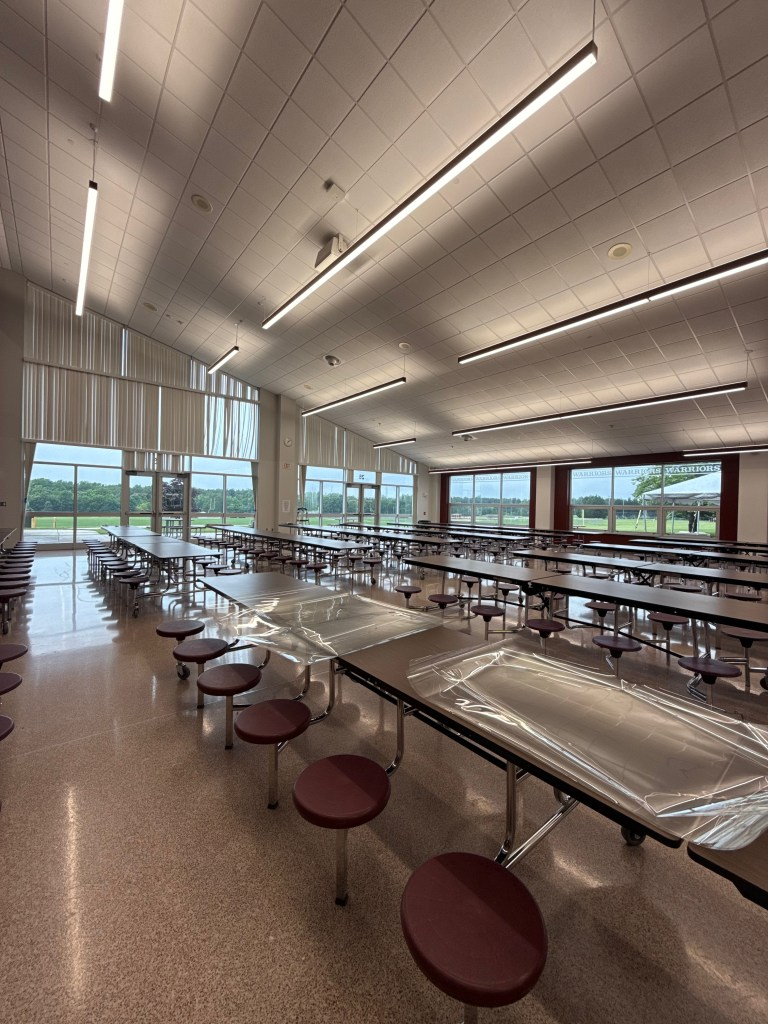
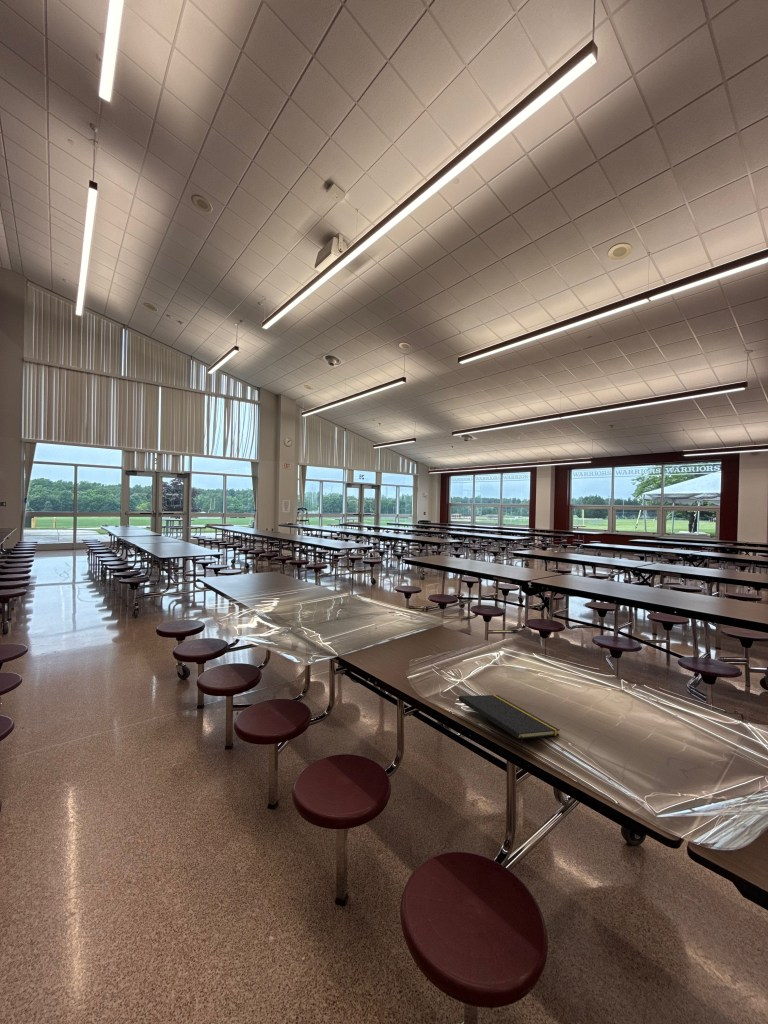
+ notepad (506, 714)
